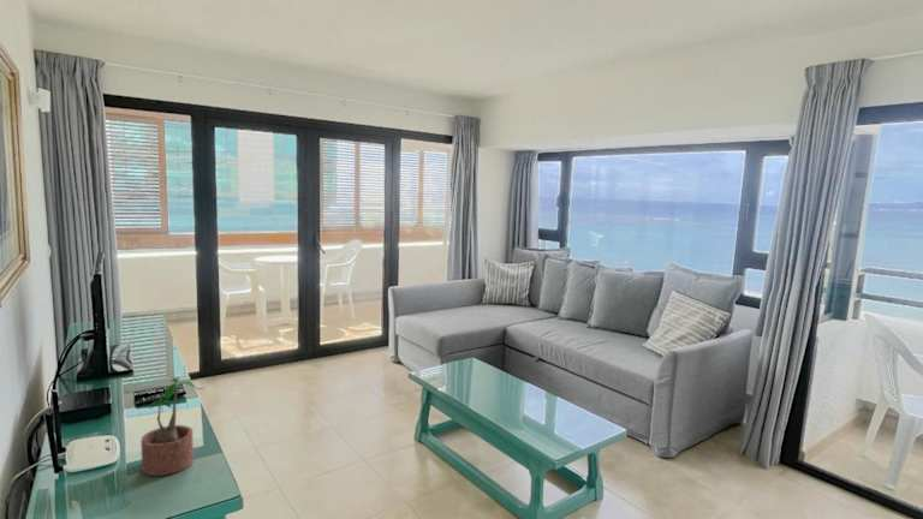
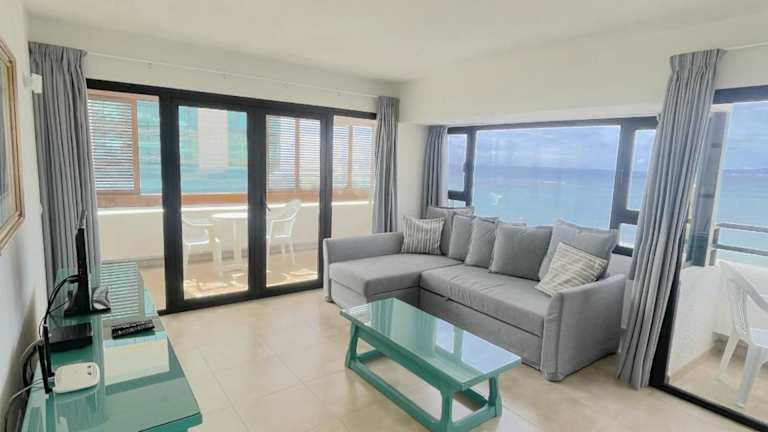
- potted plant (173, 422)
